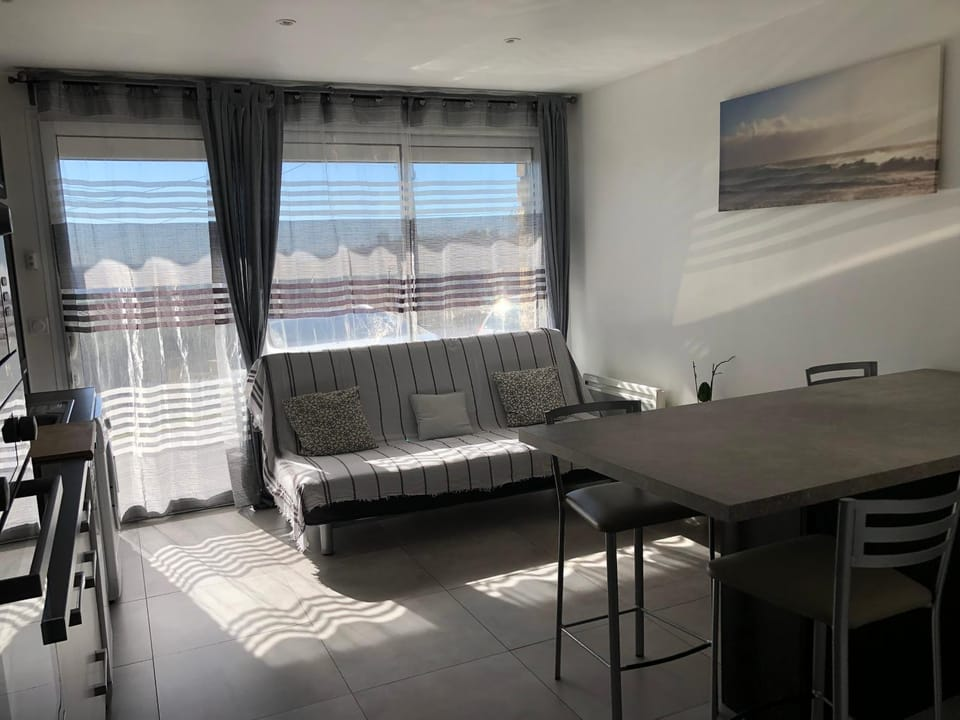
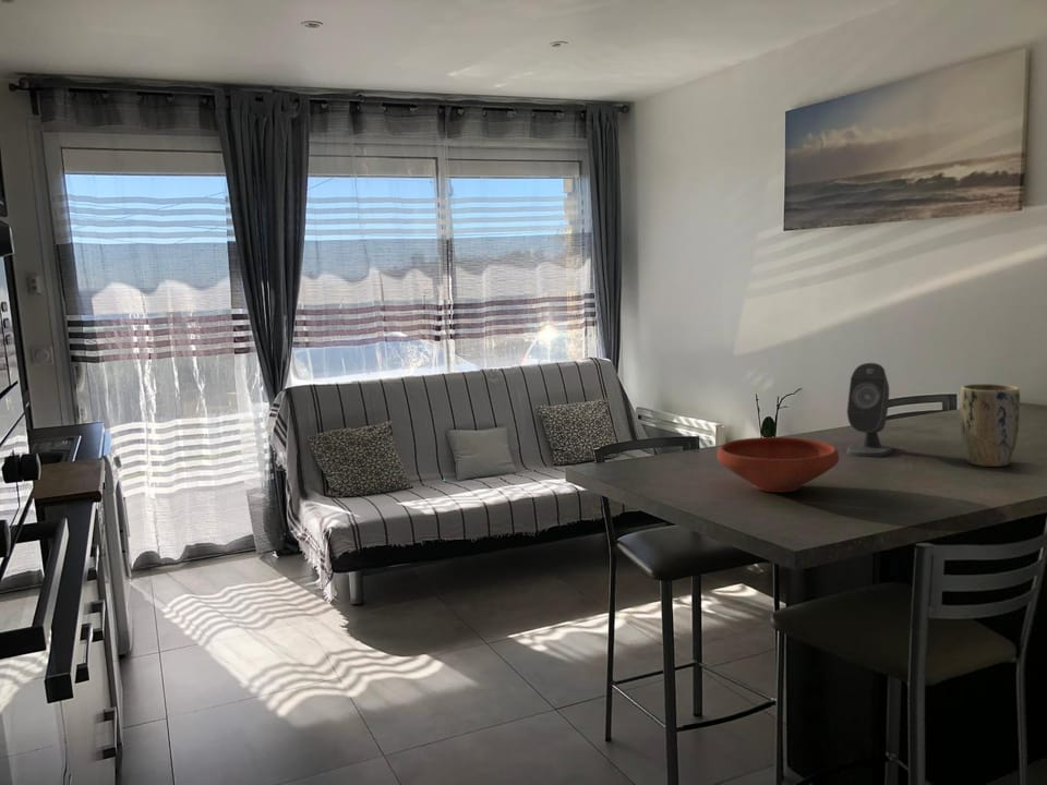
+ bowl (777, 468)
+ speaker (869, 407)
+ plant pot (988, 424)
